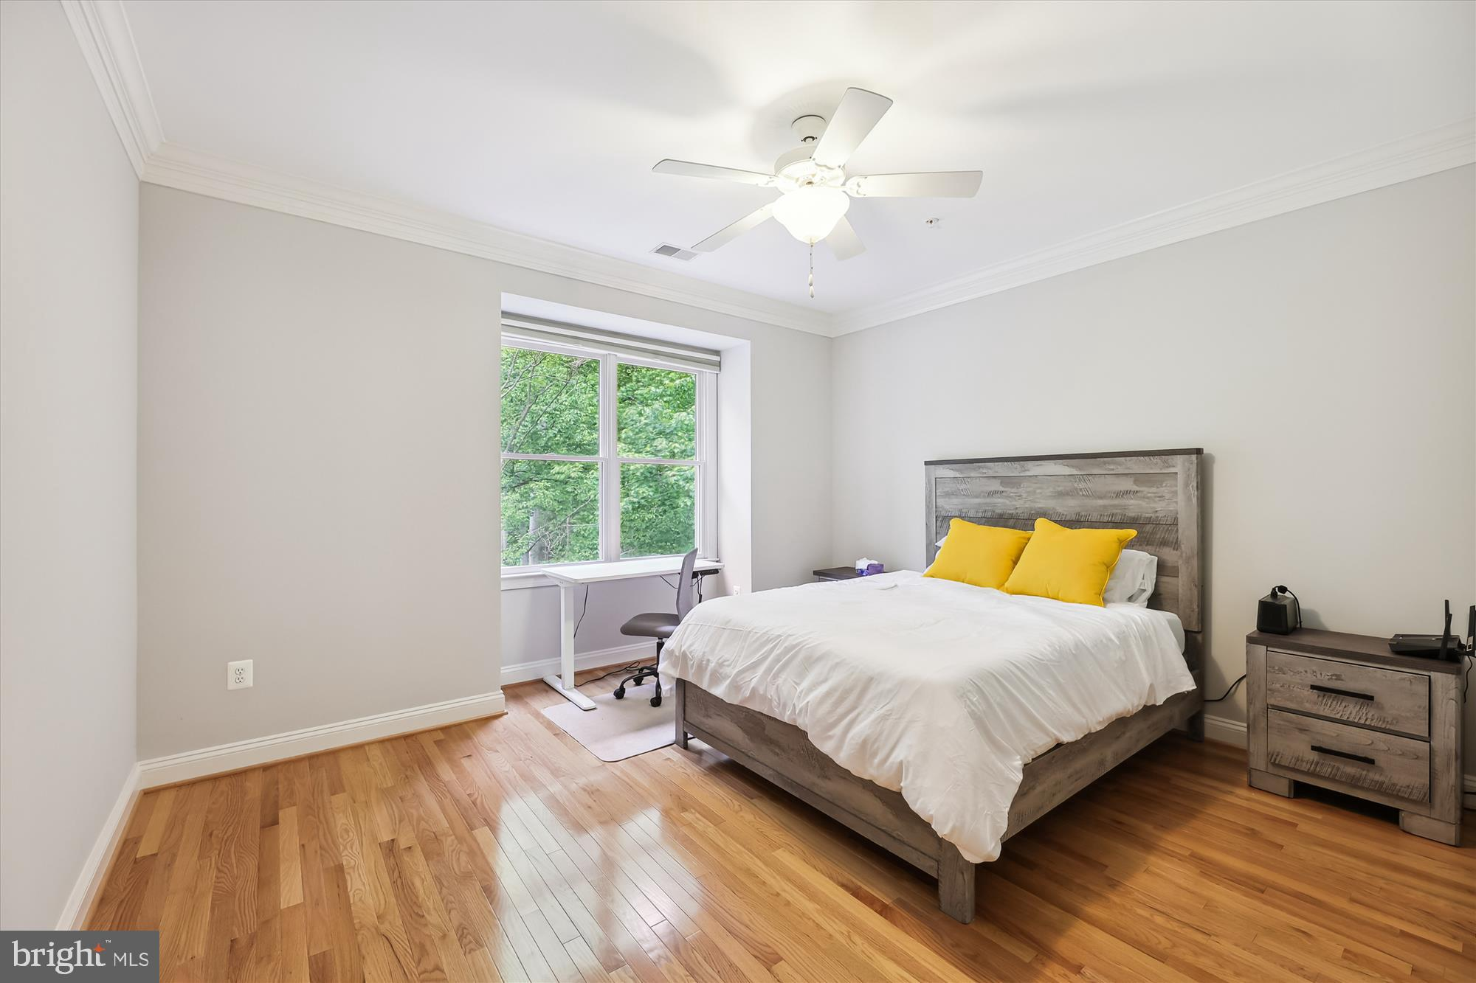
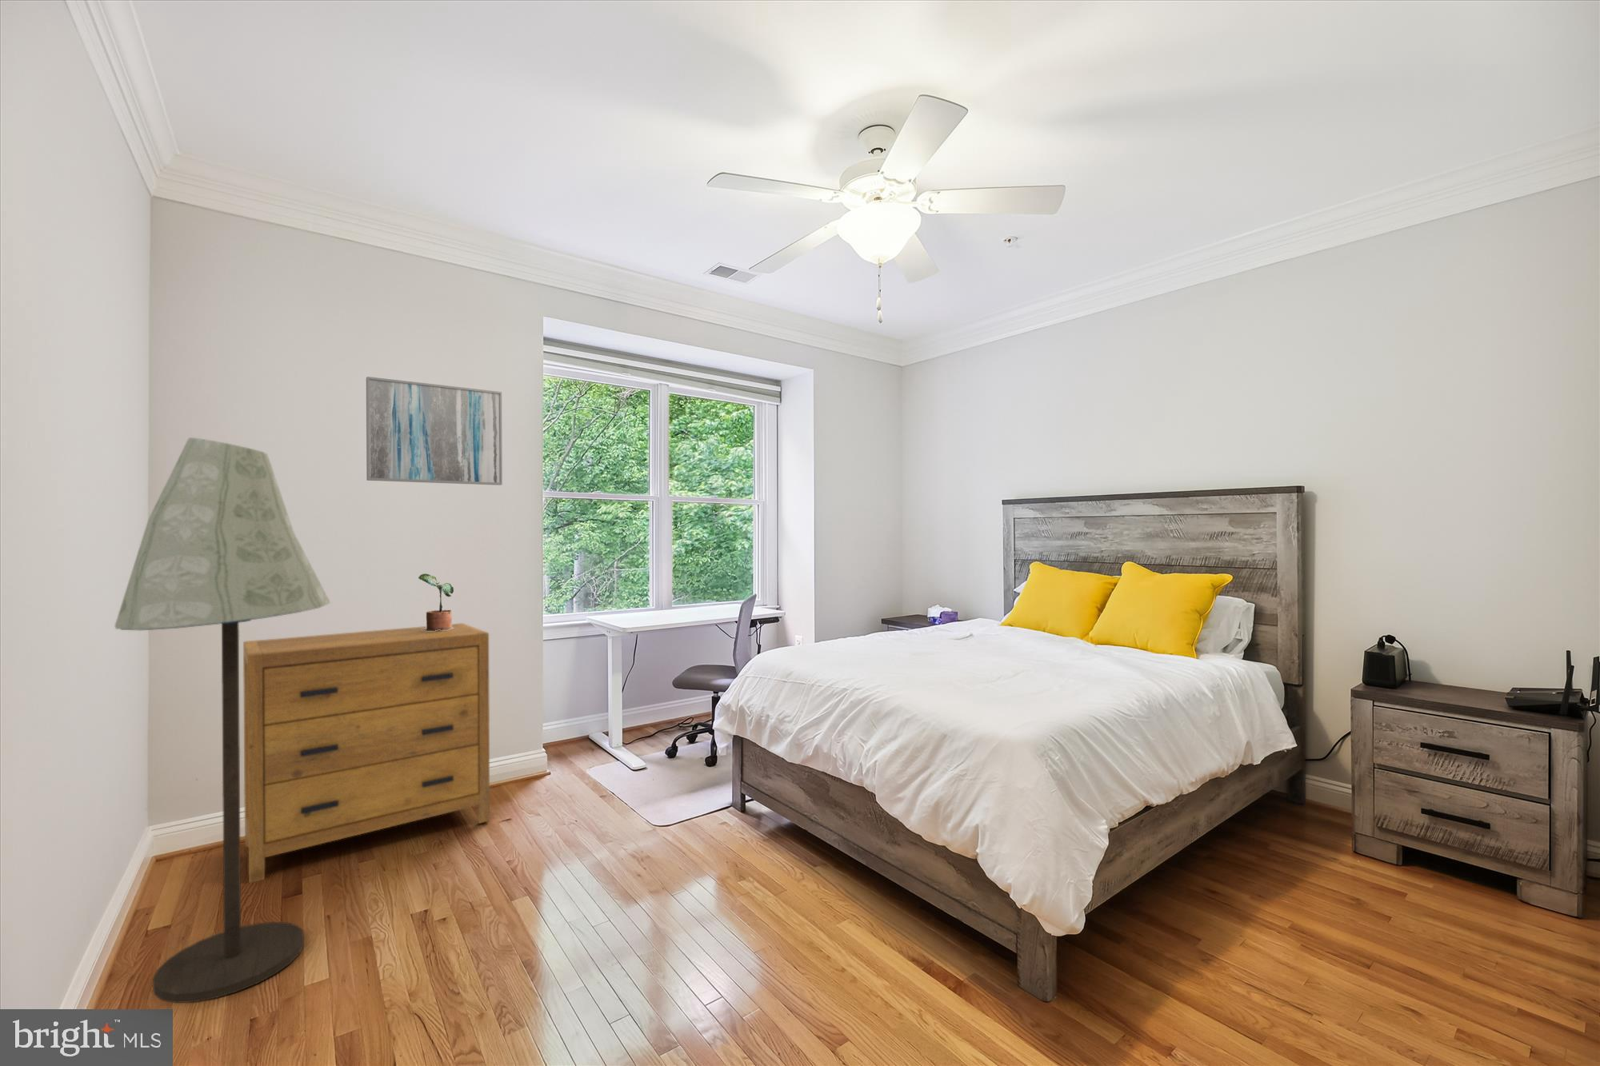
+ floor lamp (231, 702)
+ dresser (371, 735)
+ wall art (437, 433)
+ potted plant (440, 601)
